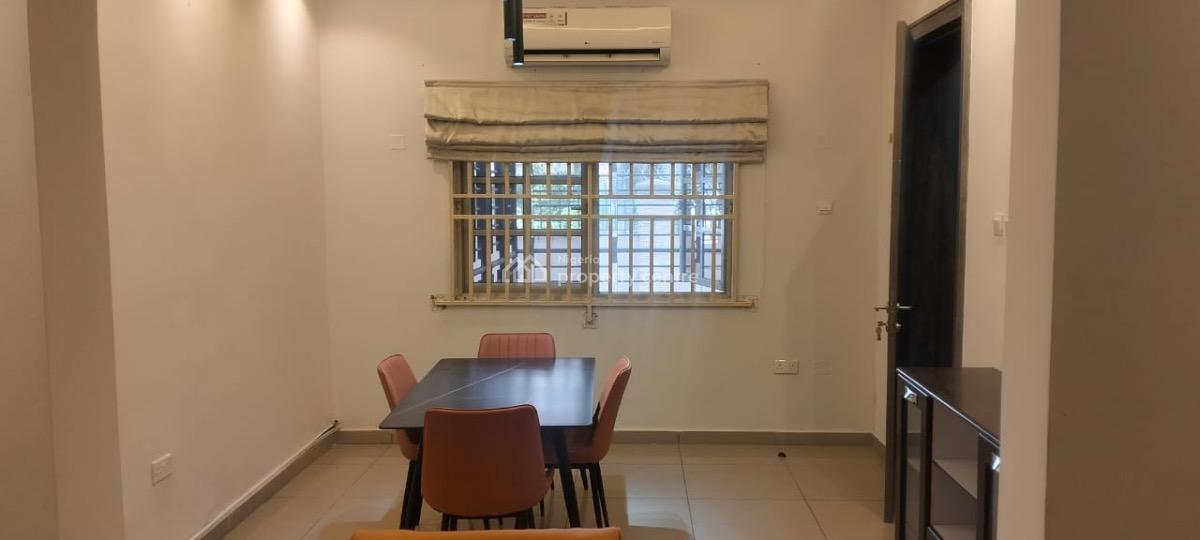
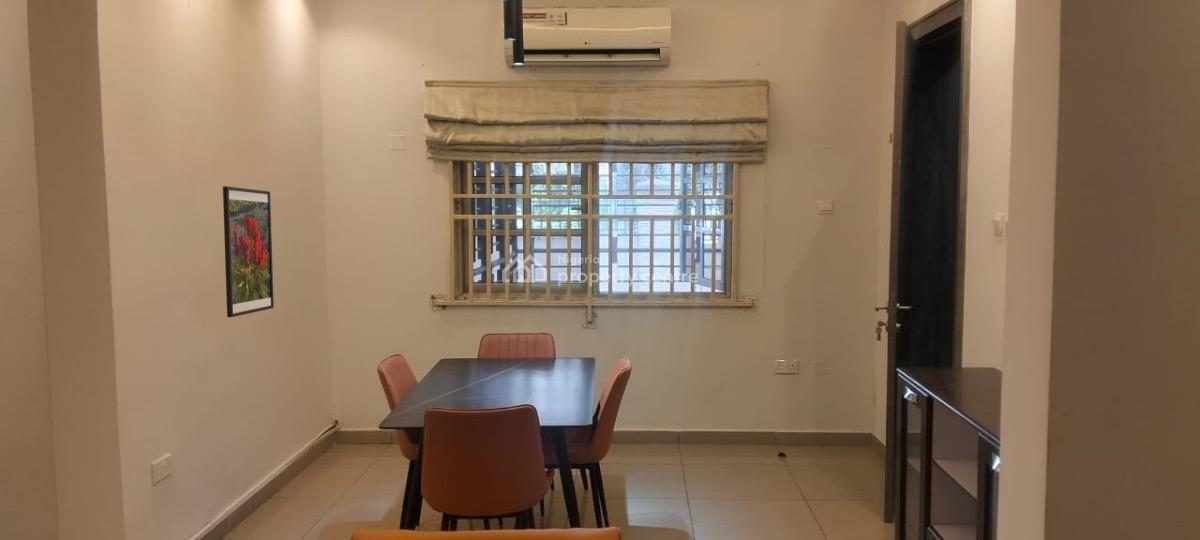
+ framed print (249, 251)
